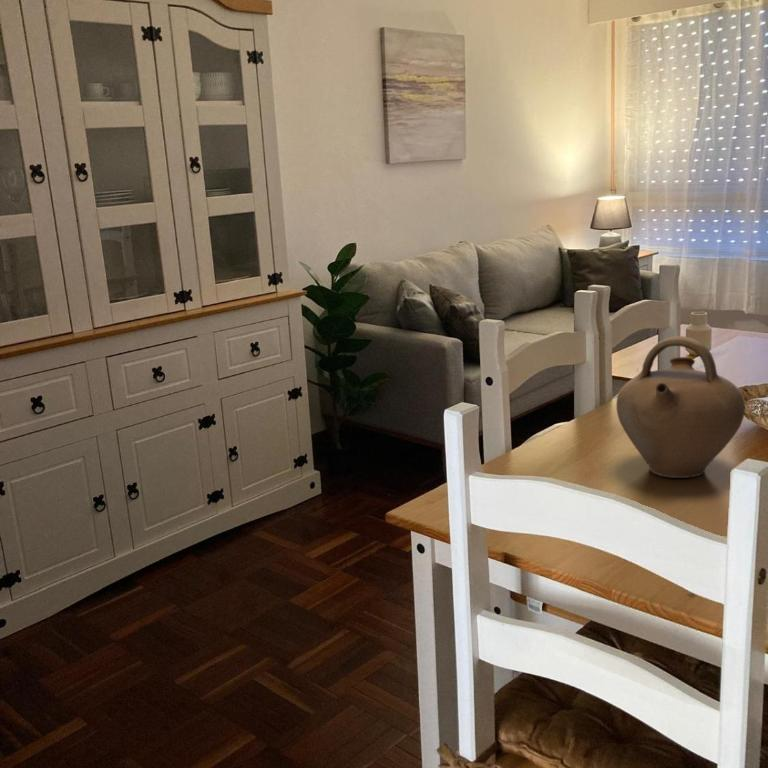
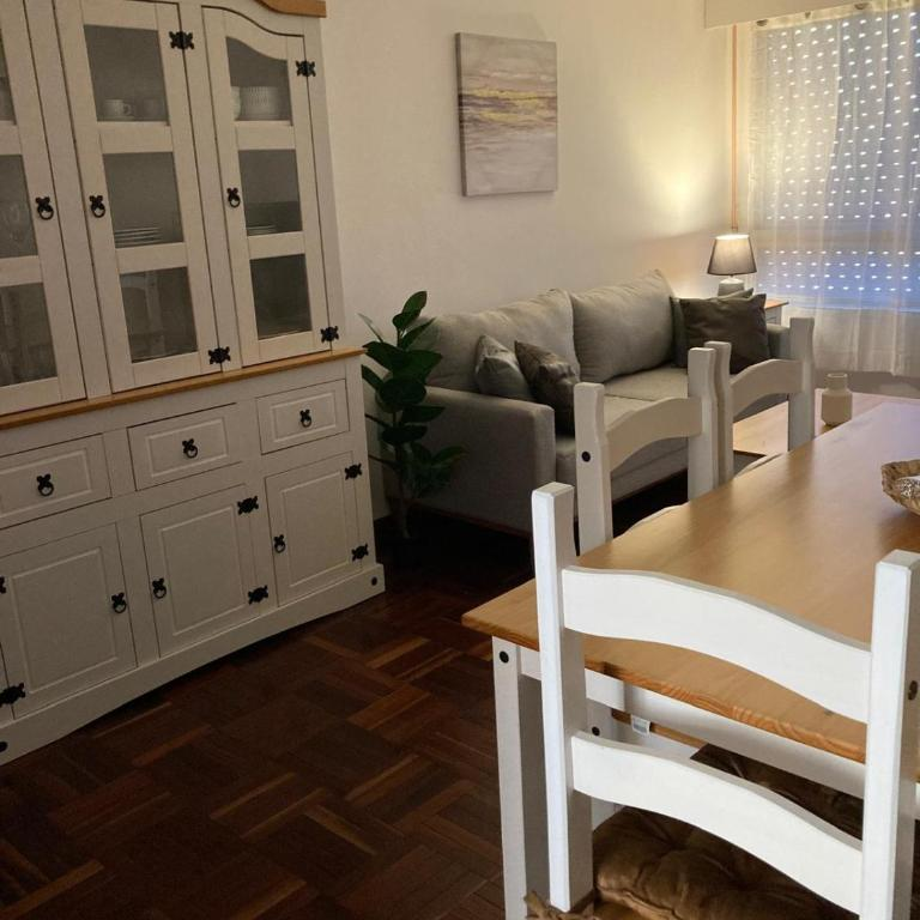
- jug (678, 405)
